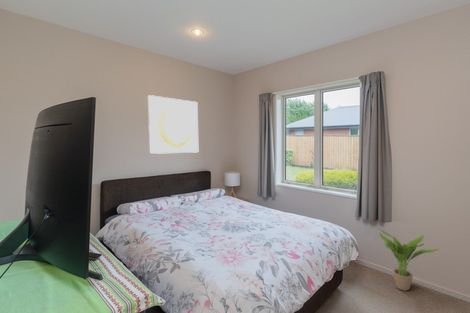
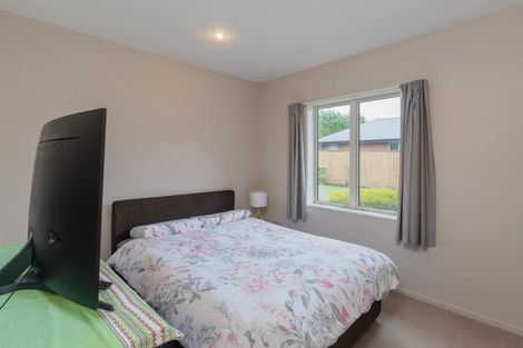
- potted plant (403, 260)
- wall art (175, 126)
